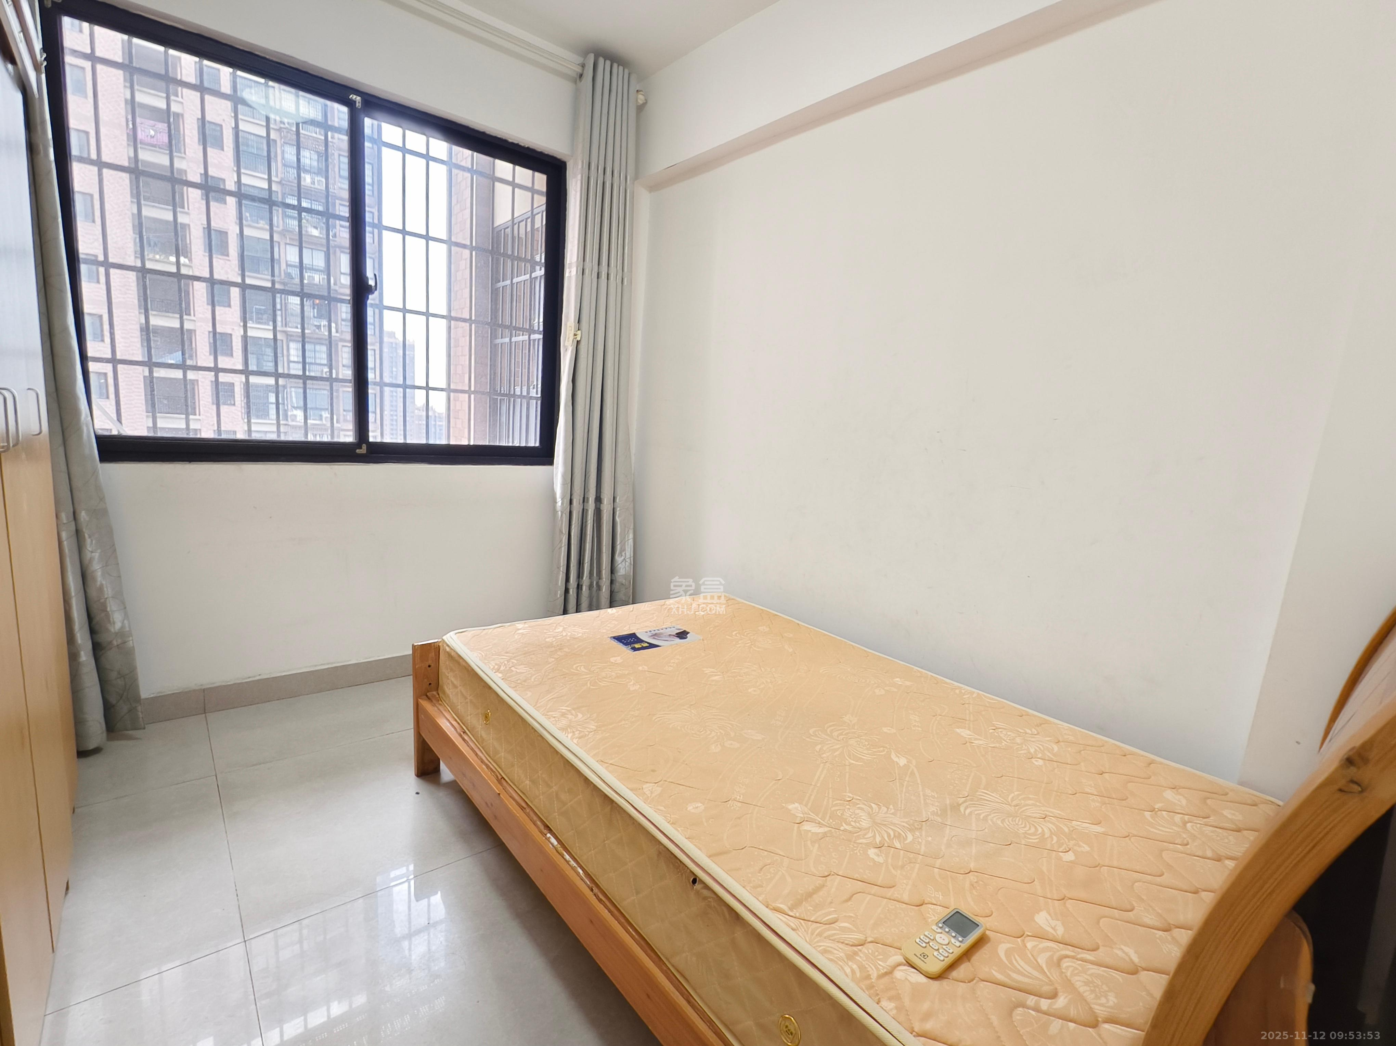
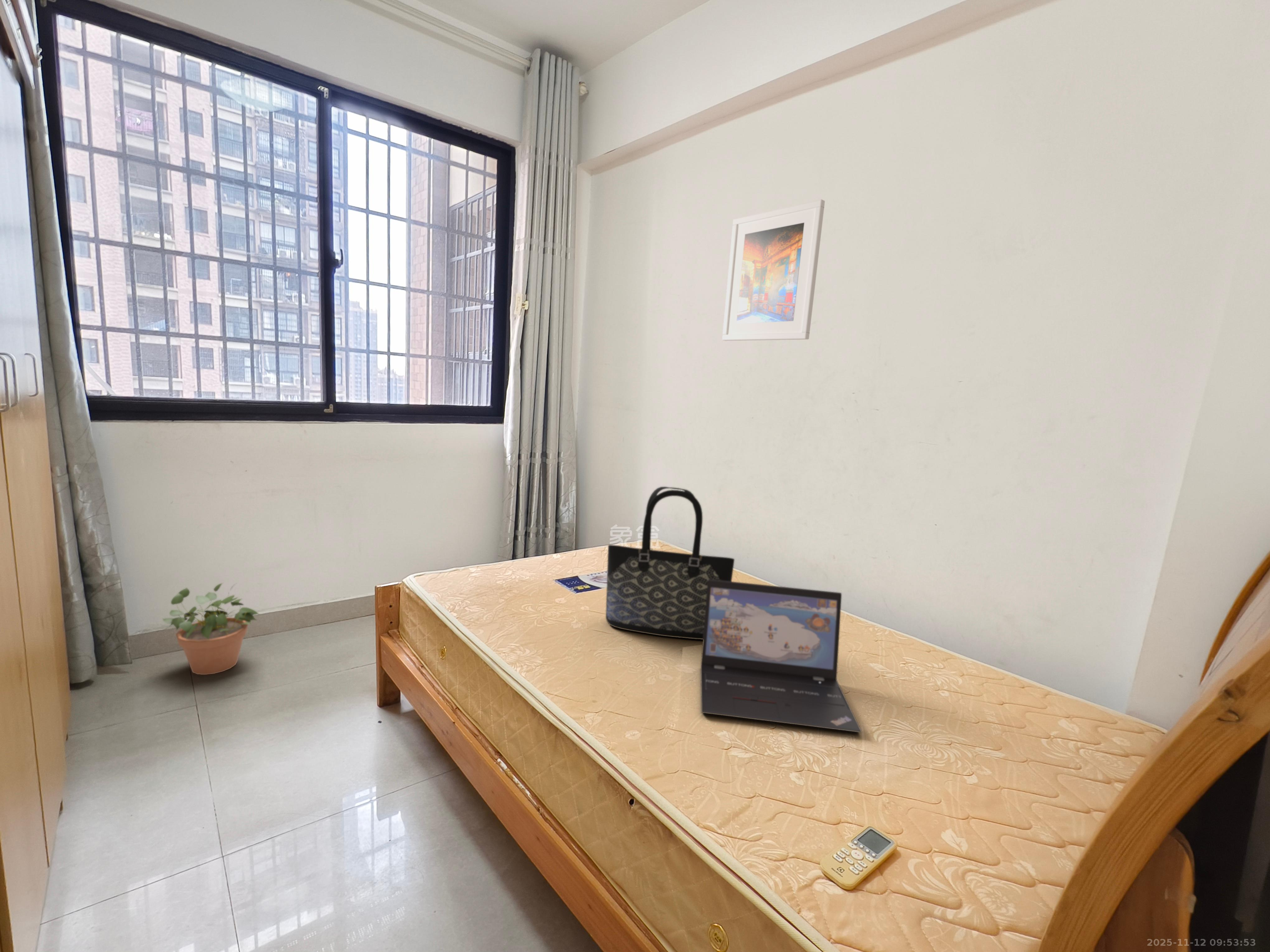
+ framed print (769, 276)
+ tote bag (670, 560)
+ laptop (777, 650)
+ potted plant (218, 630)
